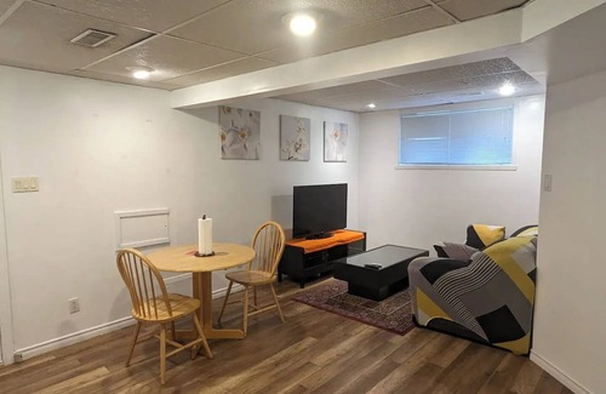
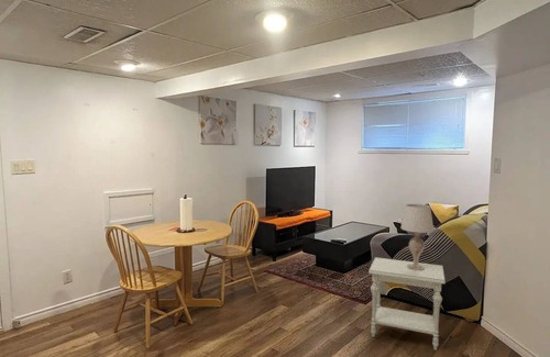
+ table lamp (416, 236)
+ side table (400, 310)
